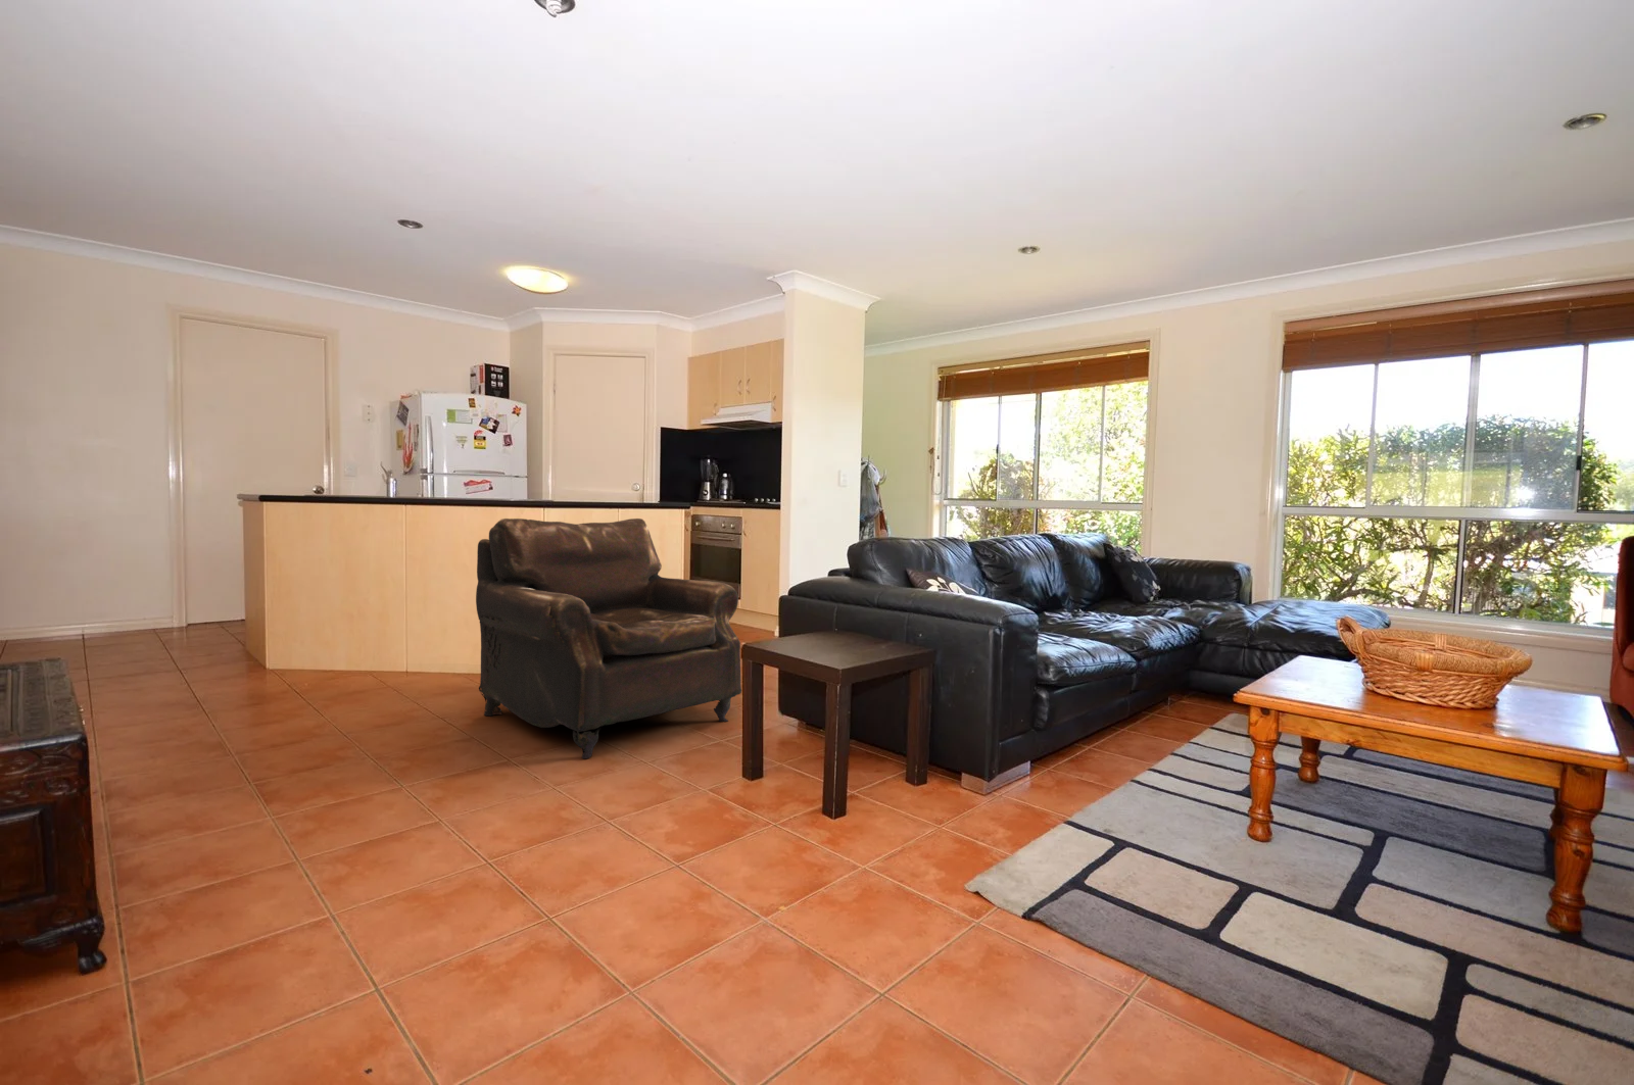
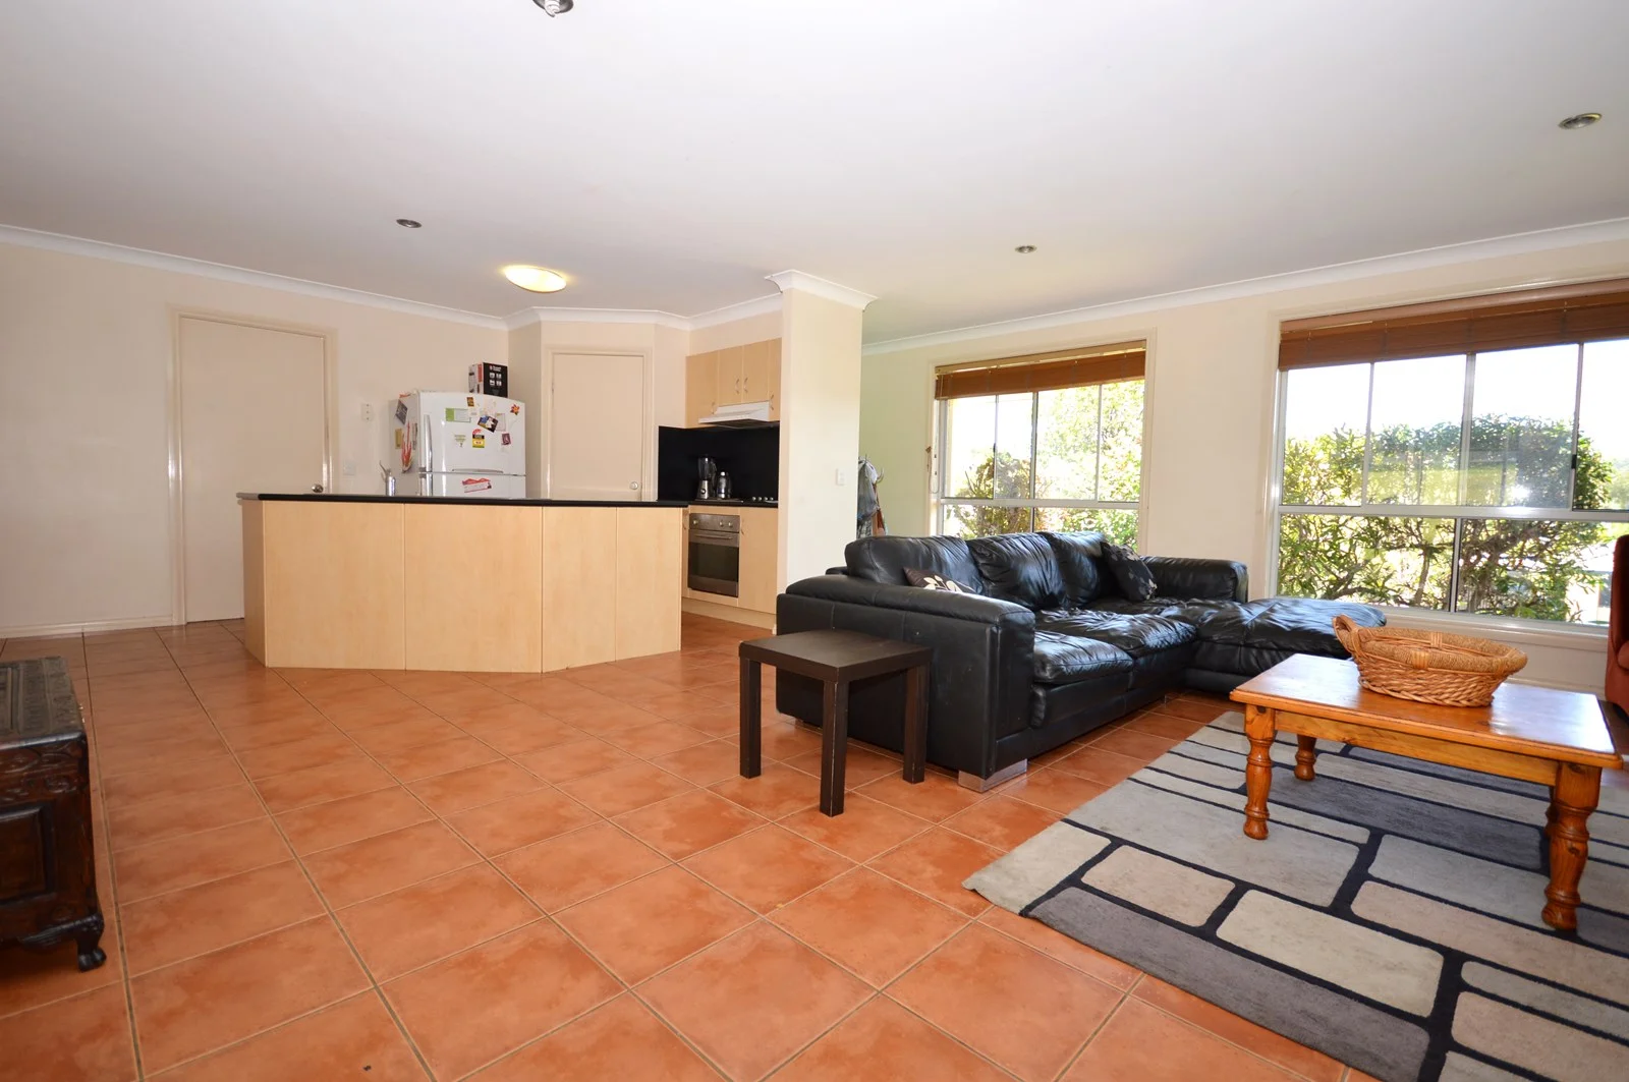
- leather (609, 619)
